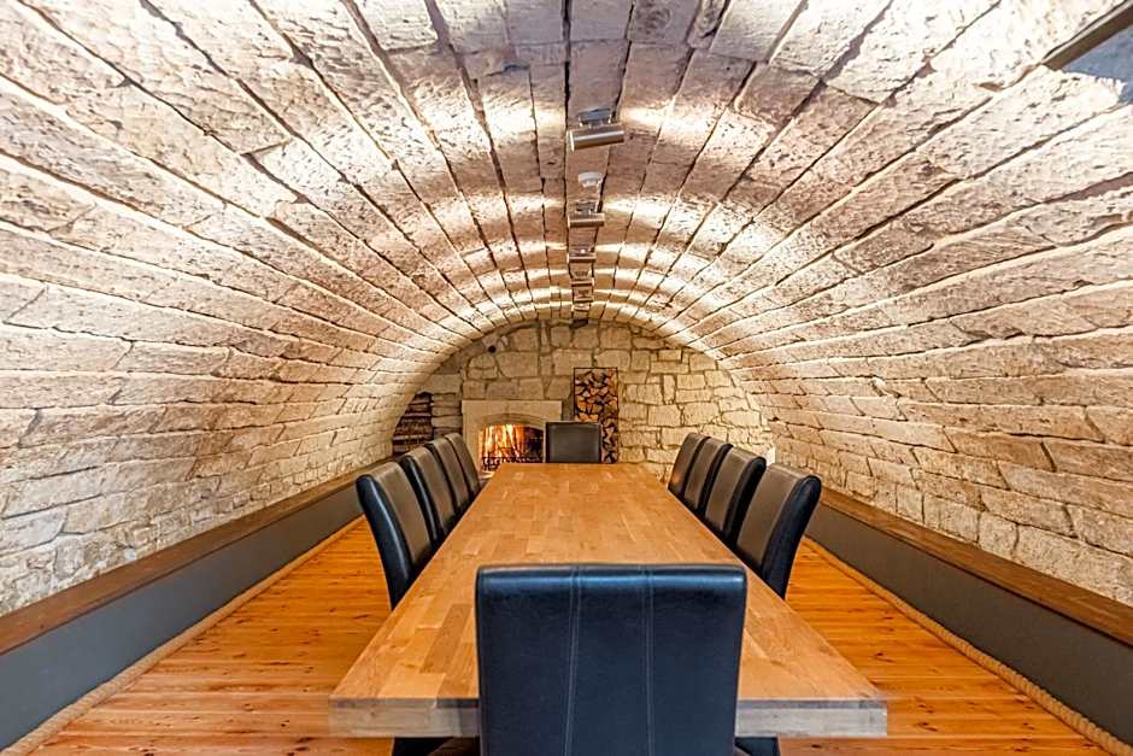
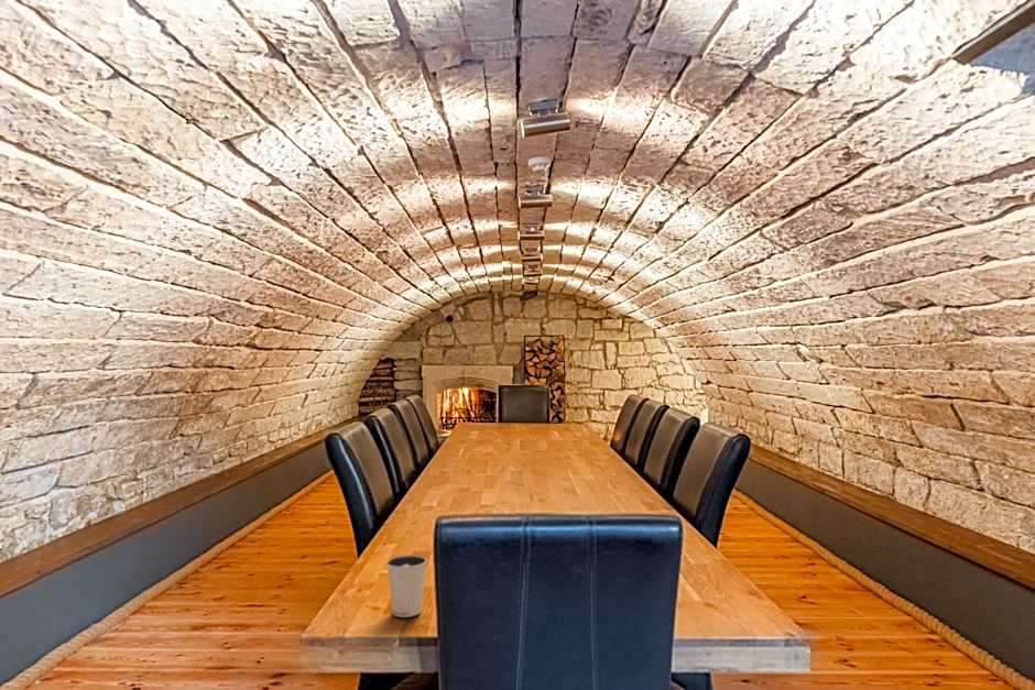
+ dixie cup (406, 587)
